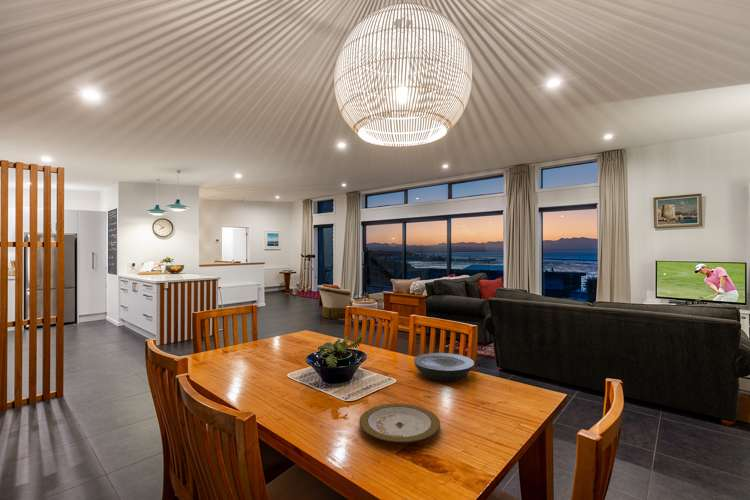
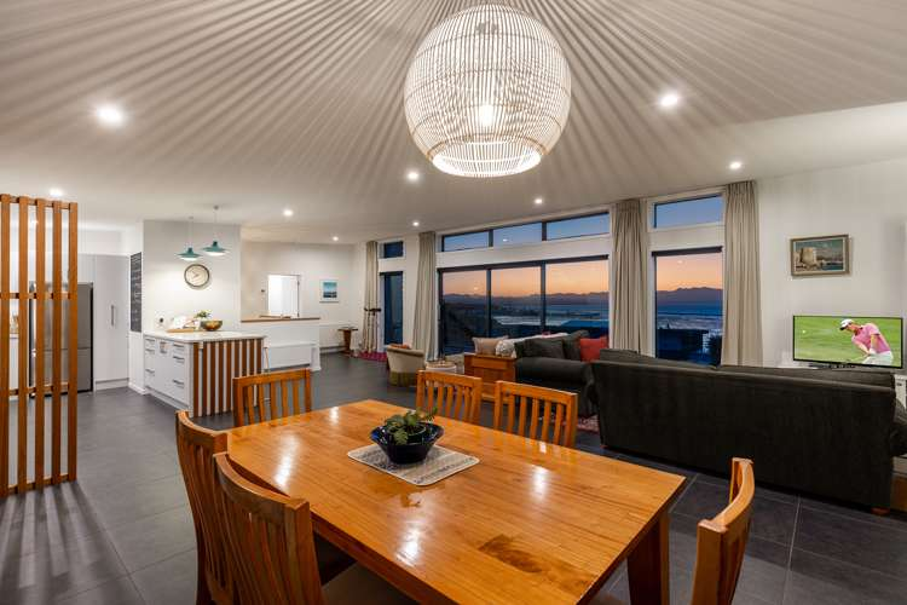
- plate (443, 367)
- plate (399, 423)
